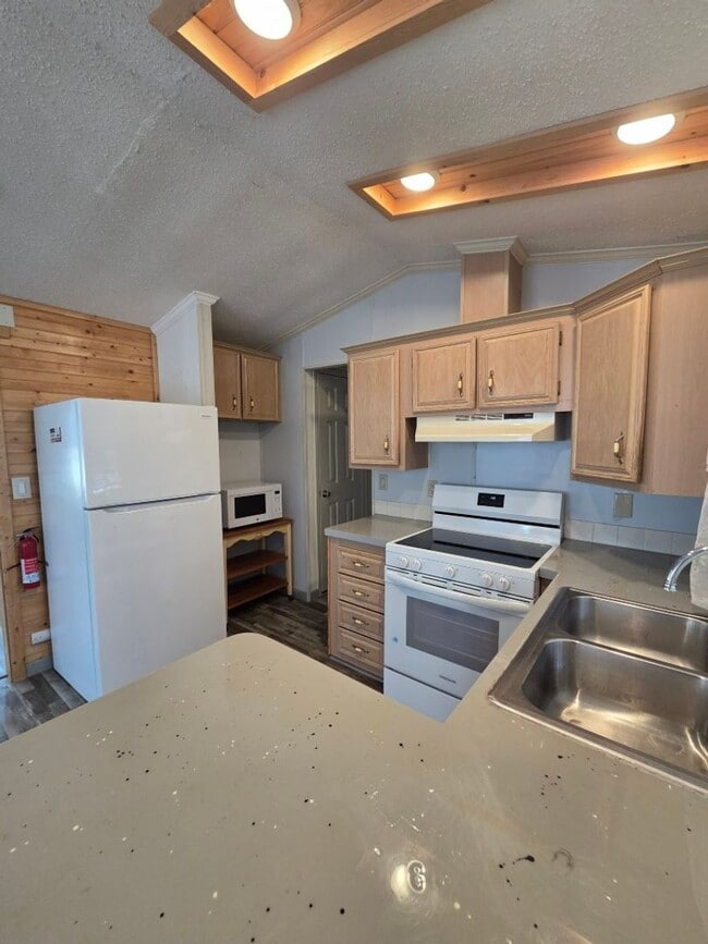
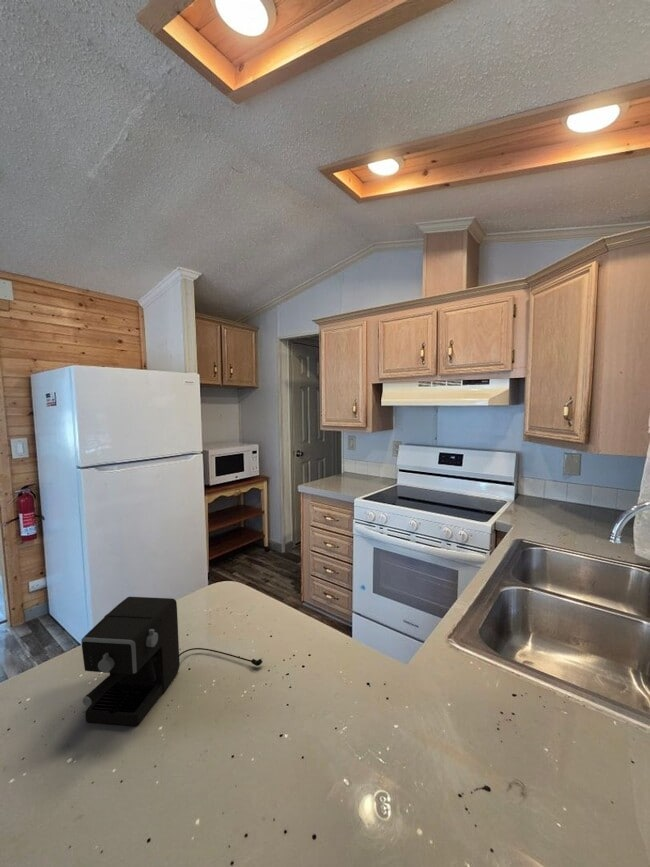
+ coffee maker (177, 653)
